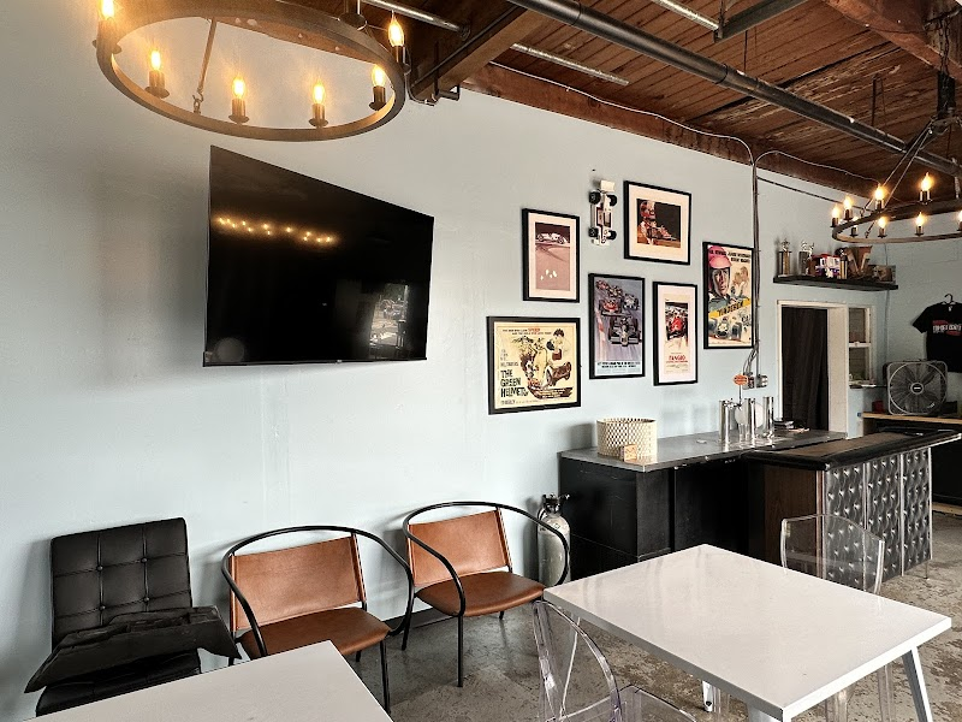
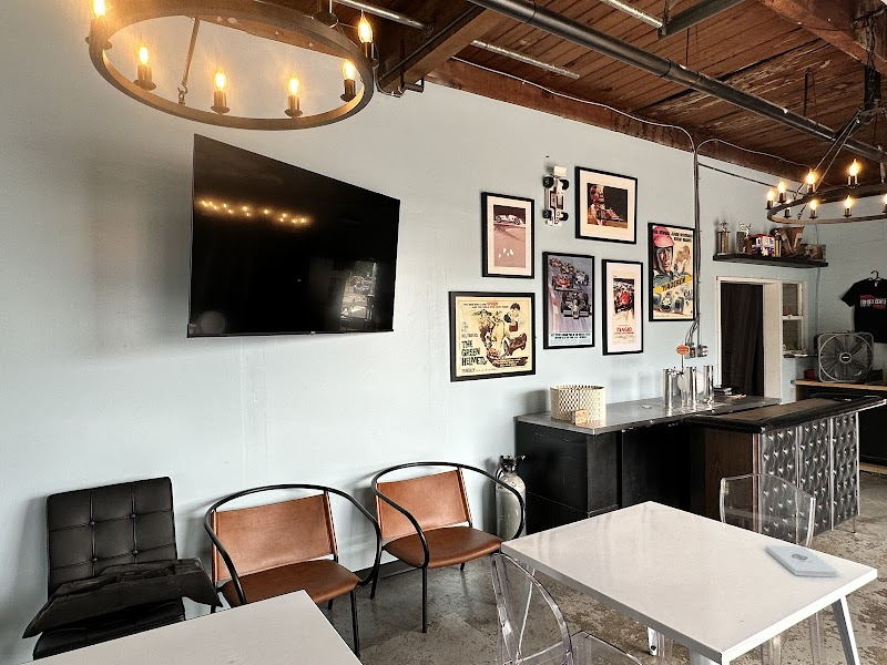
+ notepad (799, 560)
